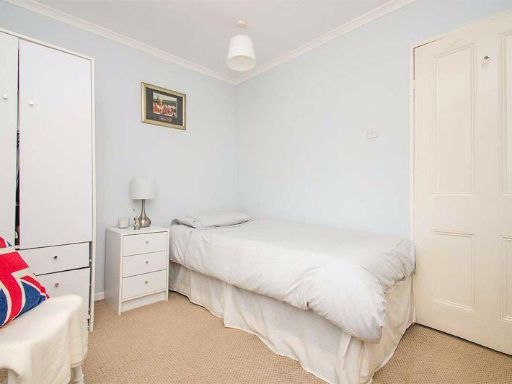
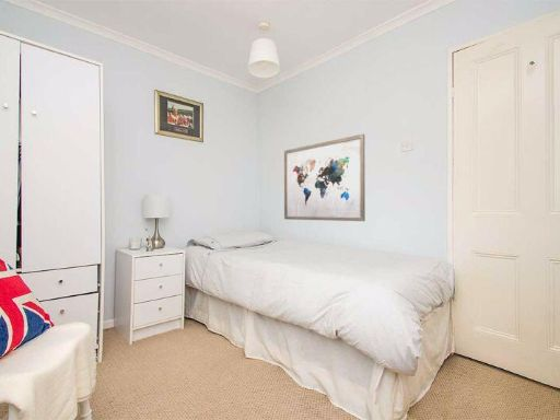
+ wall art (319, 182)
